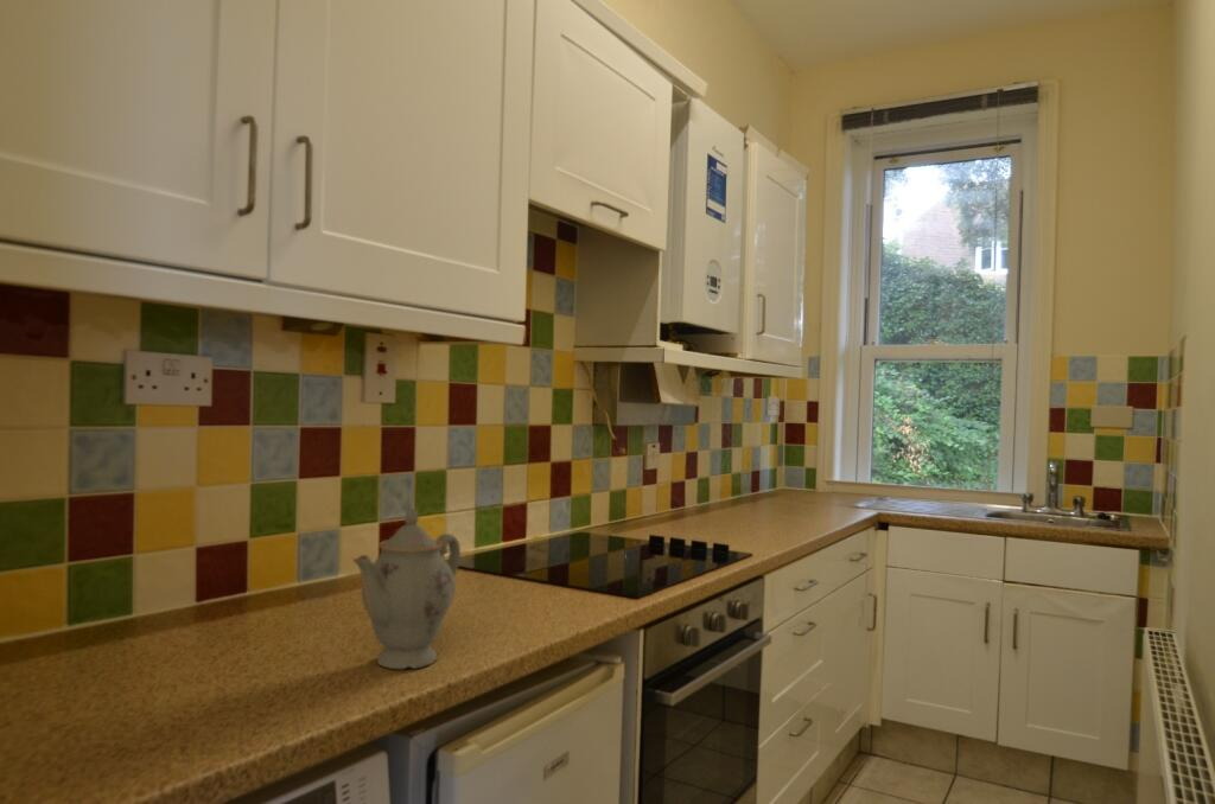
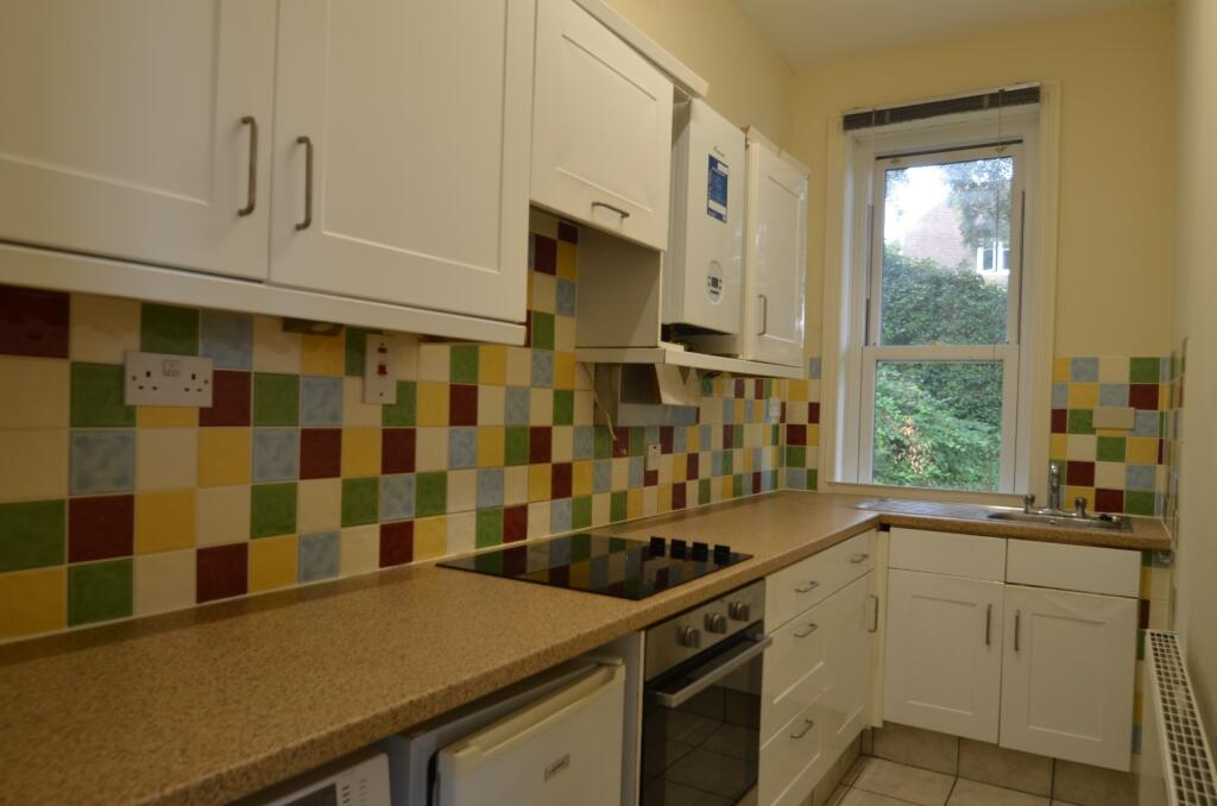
- chinaware (408, 582)
